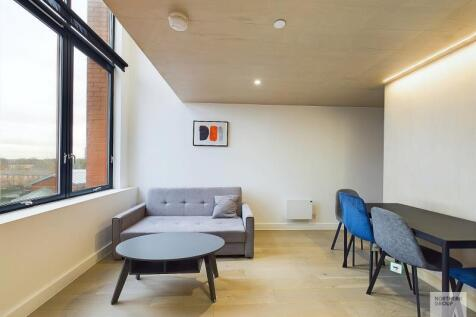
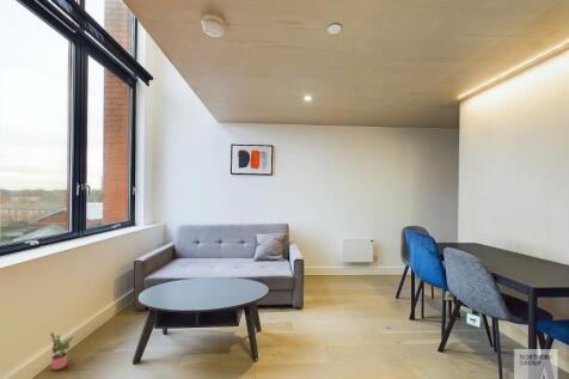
+ potted plant (66, 347)
